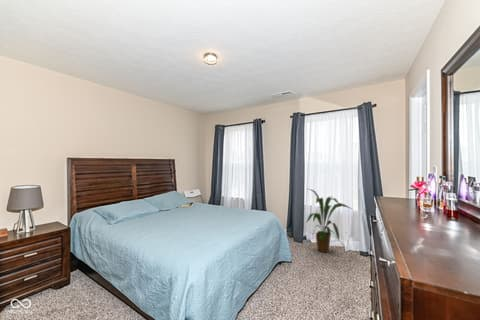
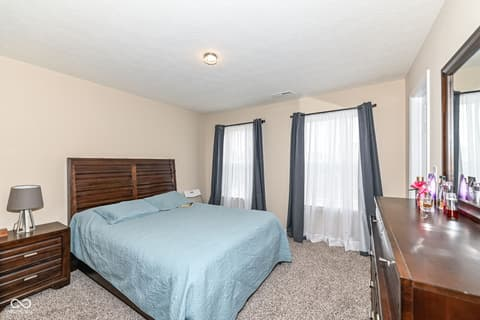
- house plant (328, 221)
